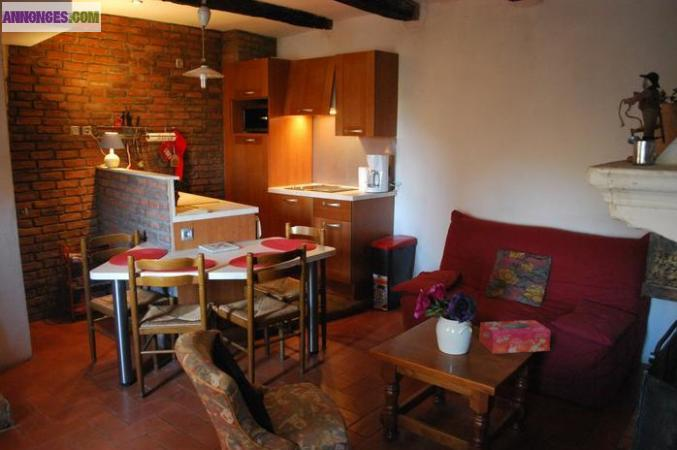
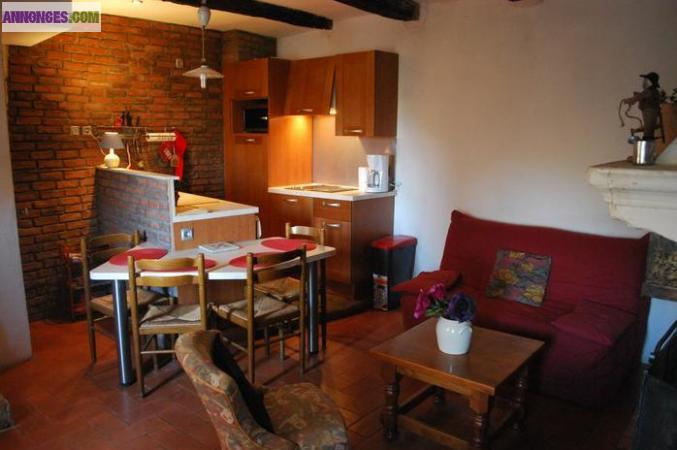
- tissue box (514, 336)
